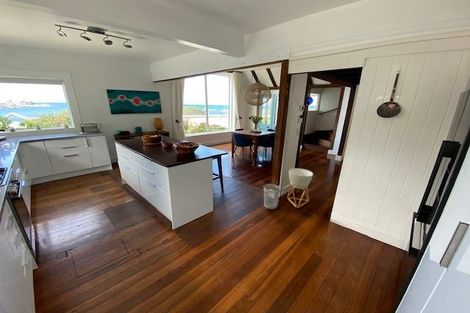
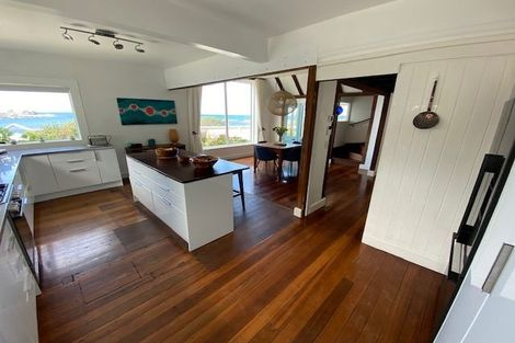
- wastebasket (271, 196)
- planter (298, 187)
